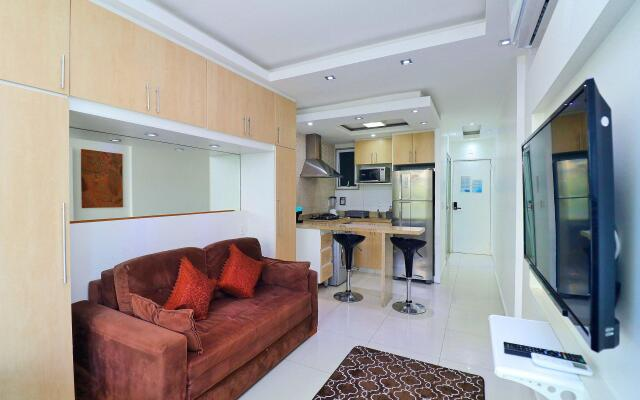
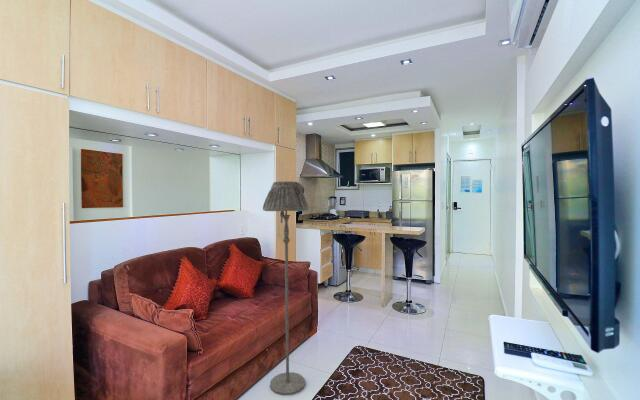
+ floor lamp (286, 283)
